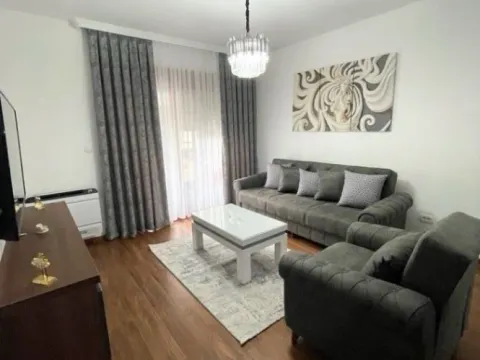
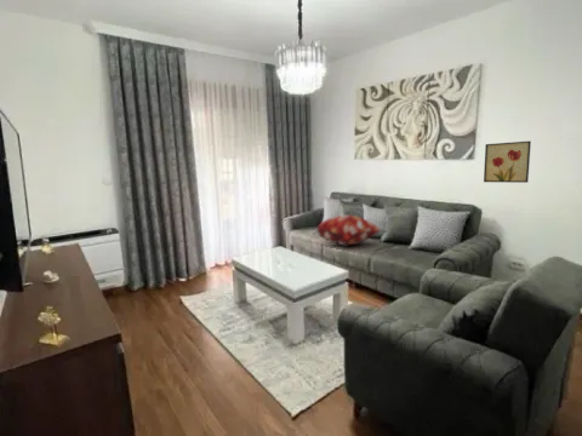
+ decorative pillow (348, 229)
+ wall art (506, 162)
